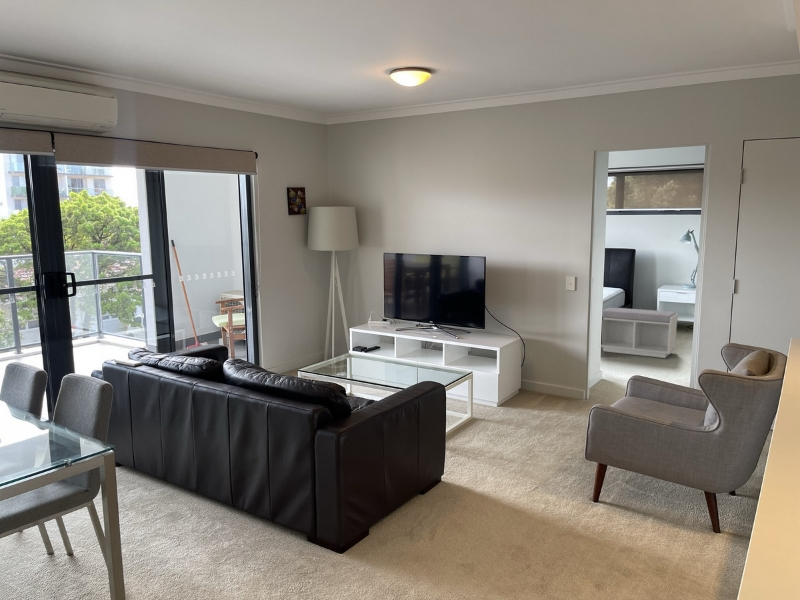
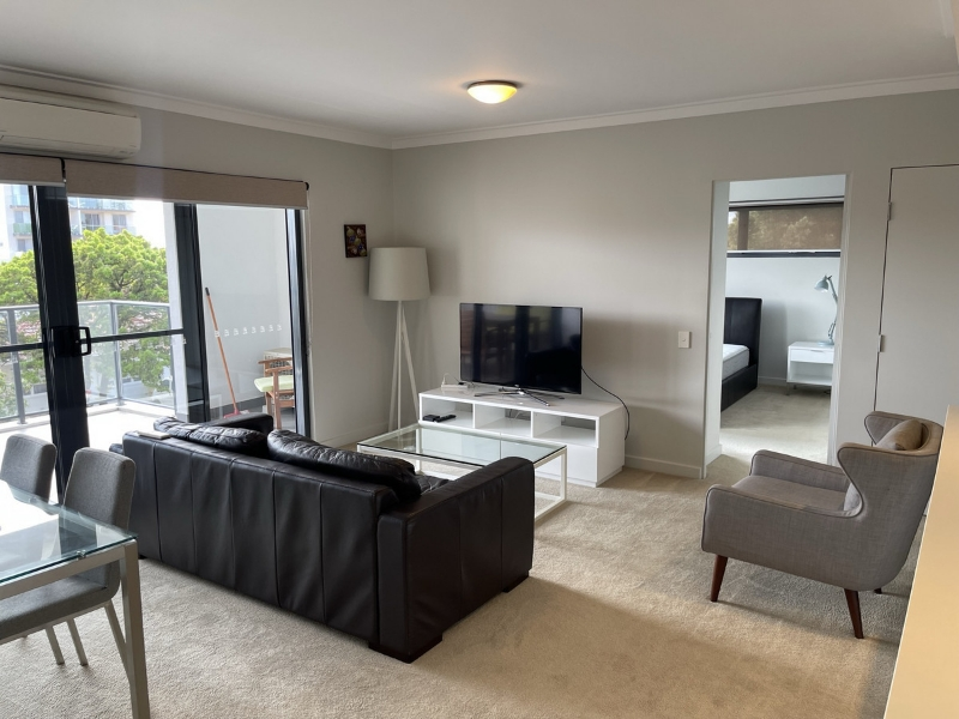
- bench (637, 331)
